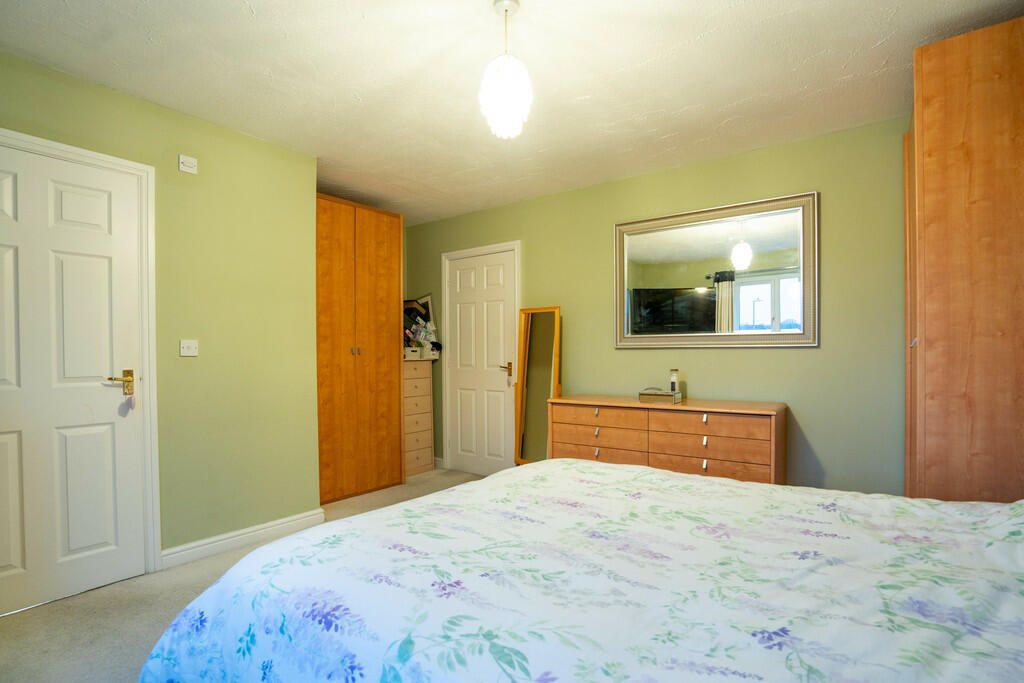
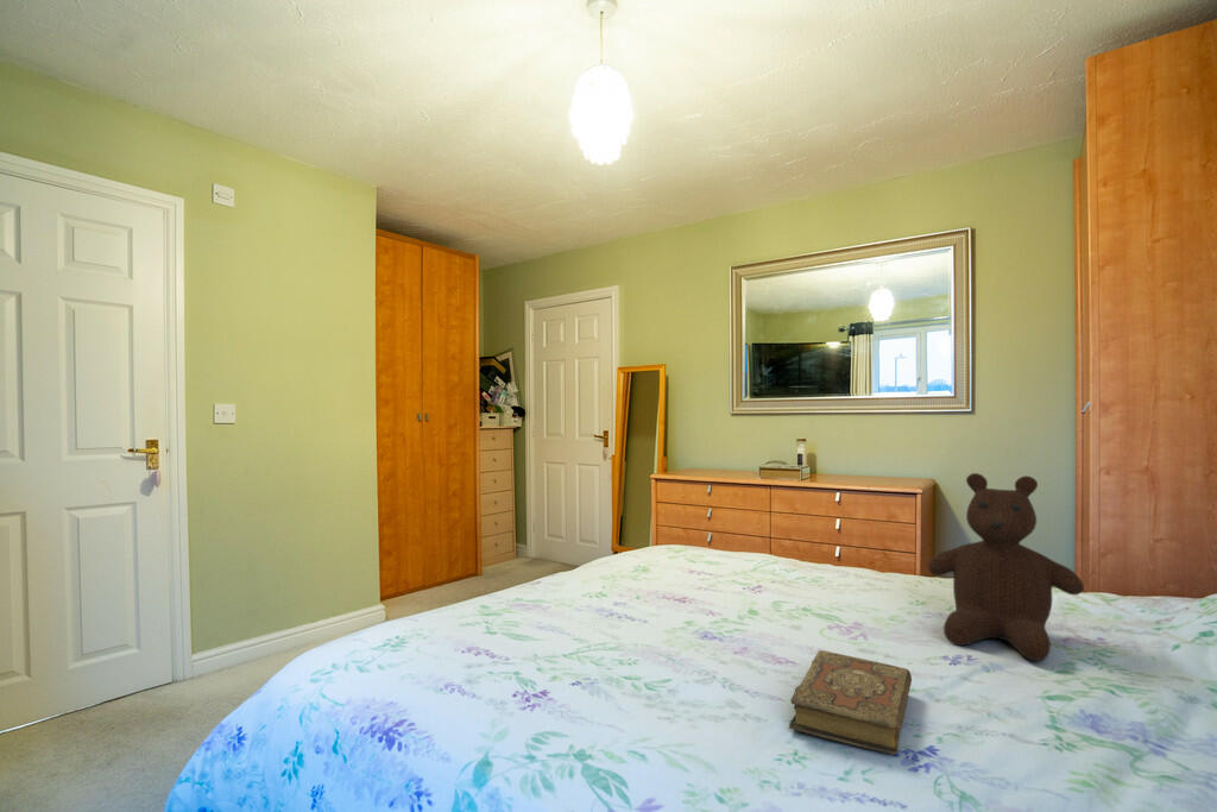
+ teddy bear (998, 558)
+ book (852, 695)
